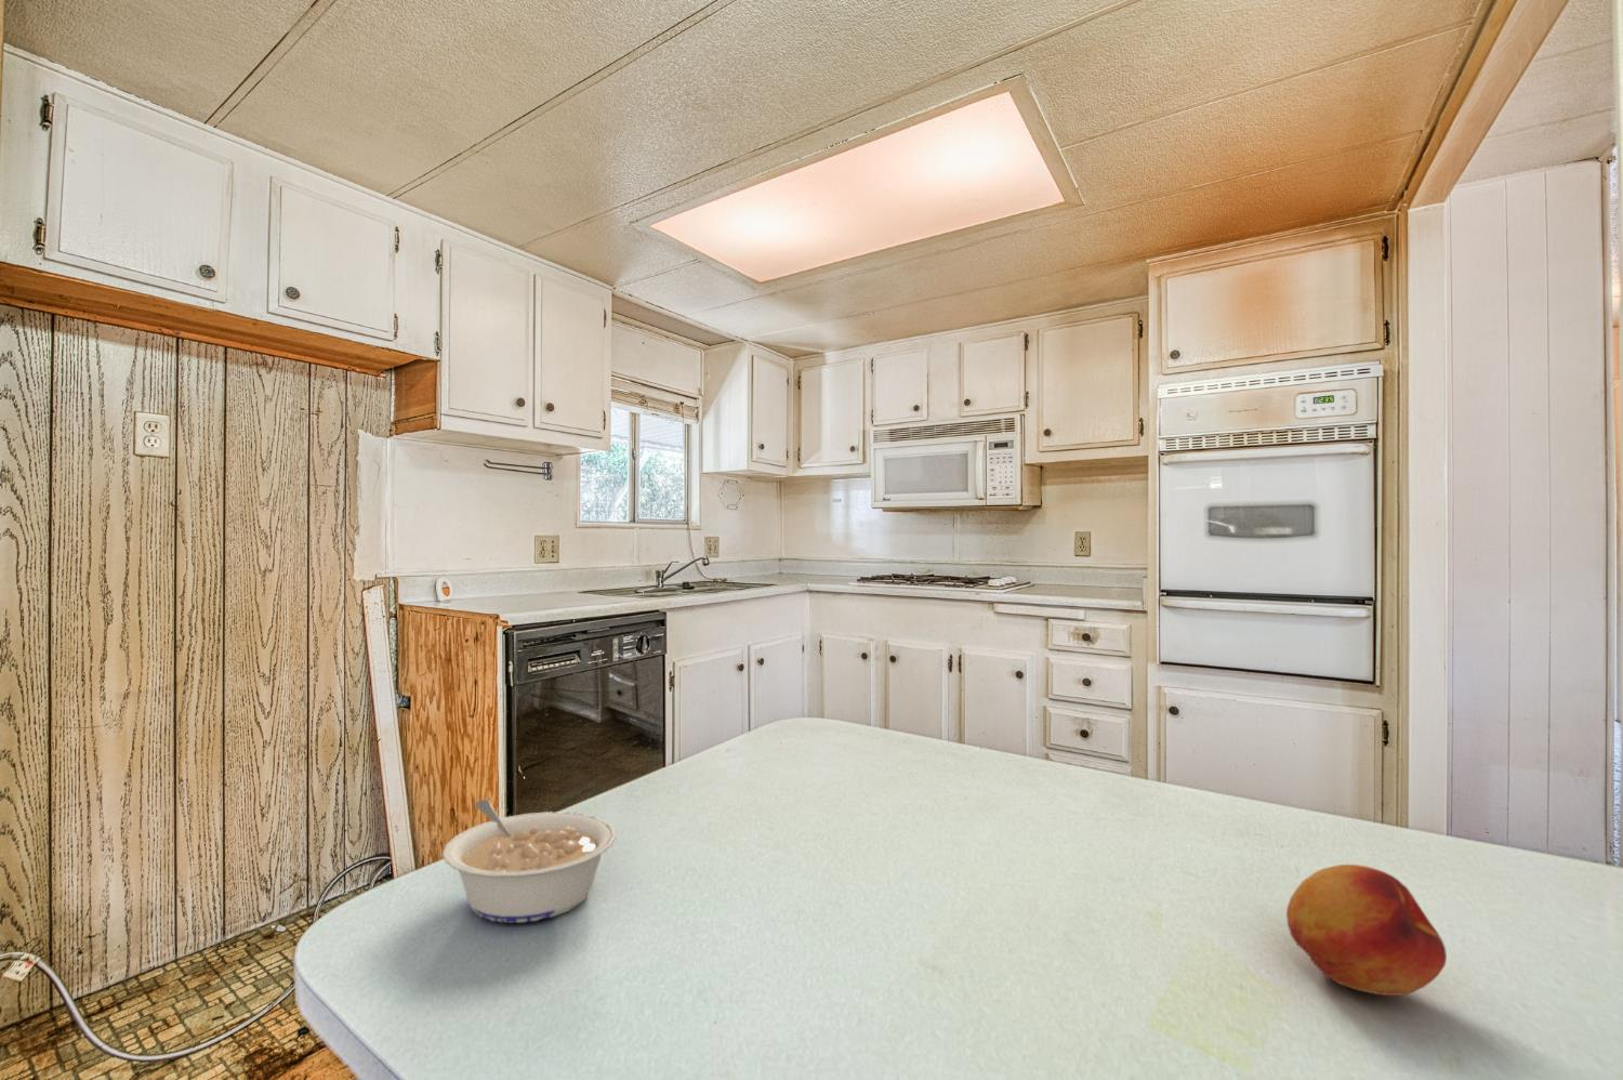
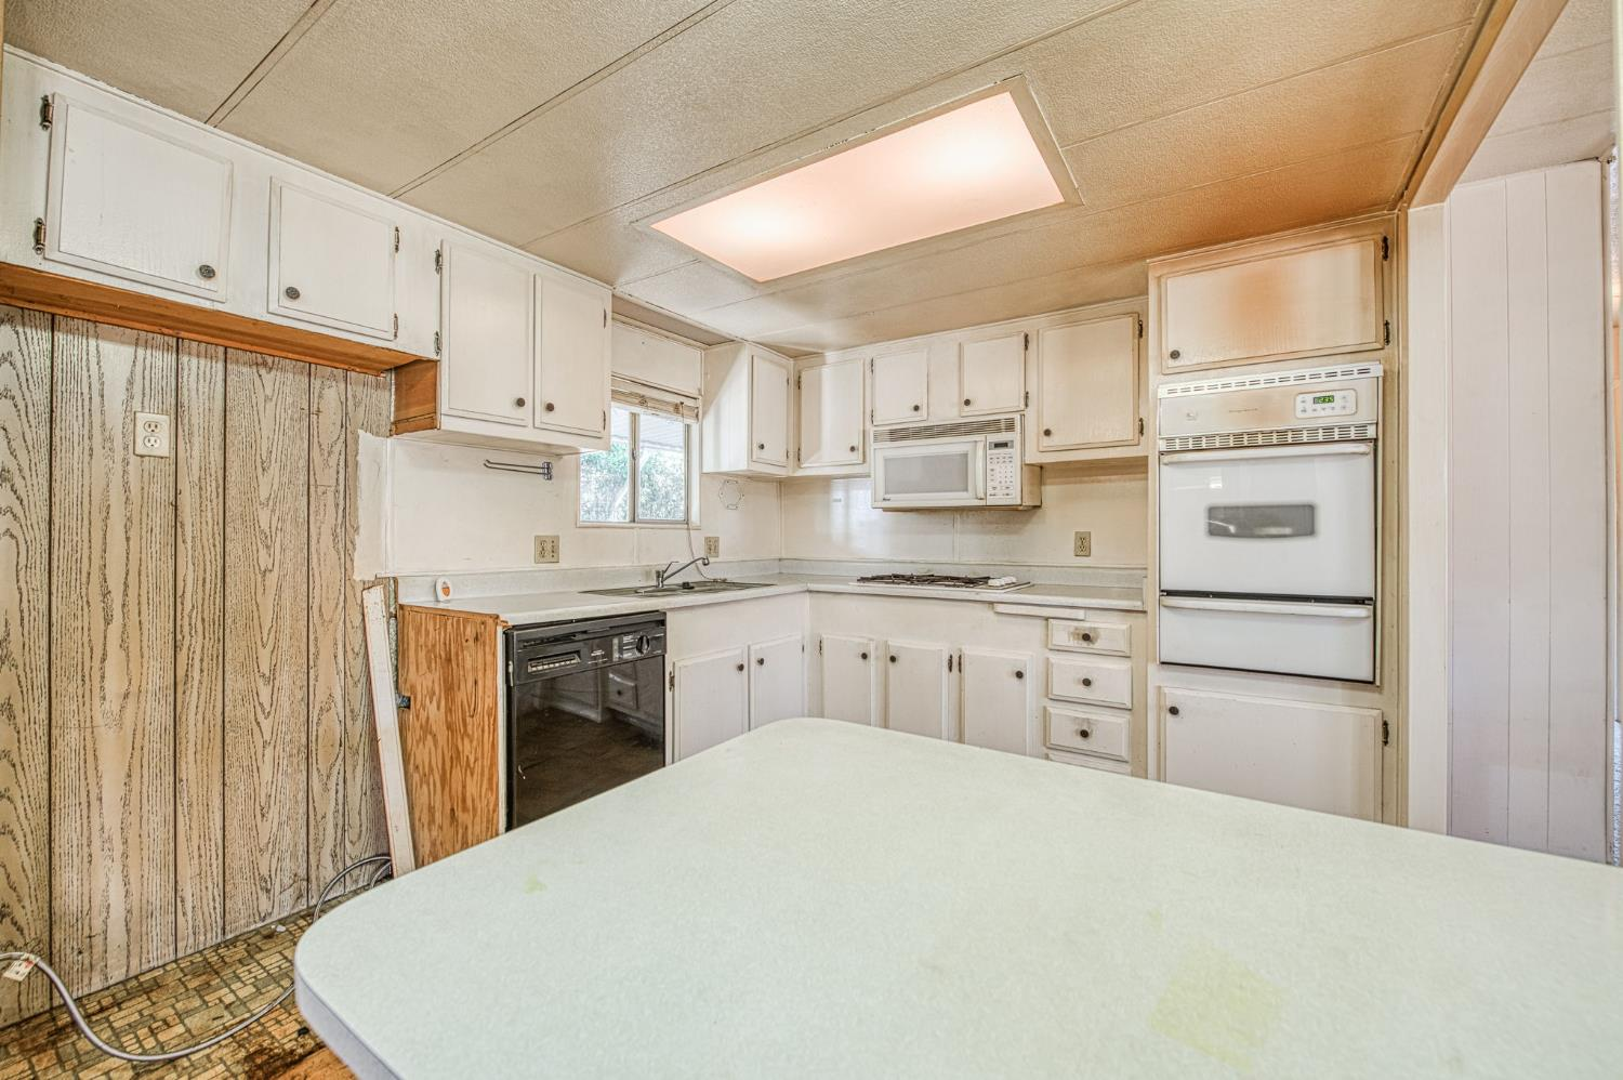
- fruit (1359, 927)
- legume (525, 862)
